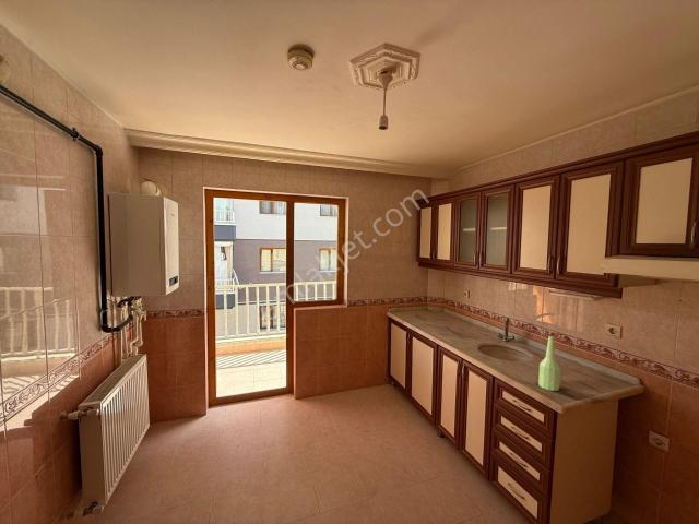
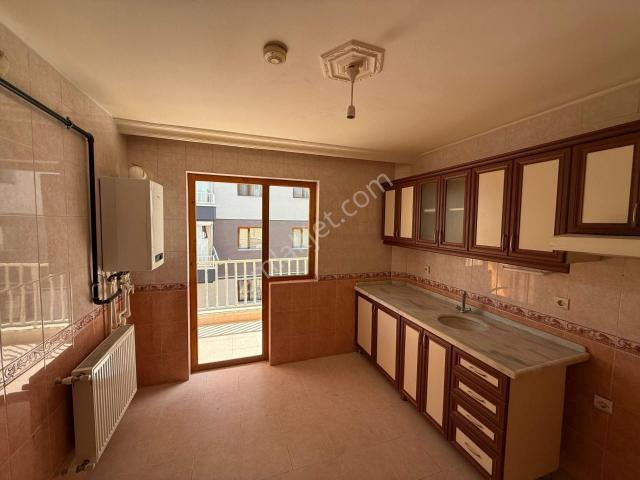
- bottle (549, 361)
